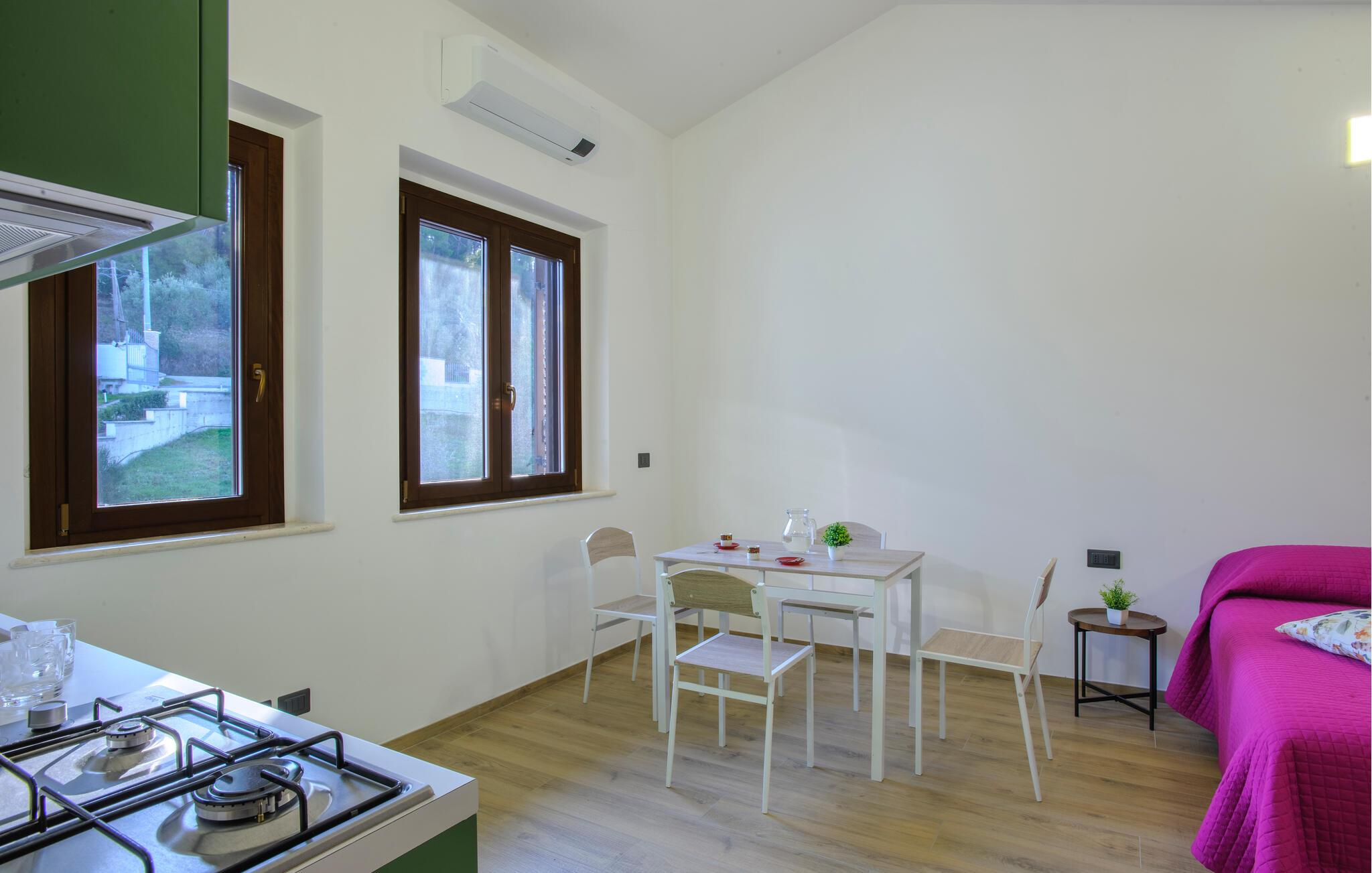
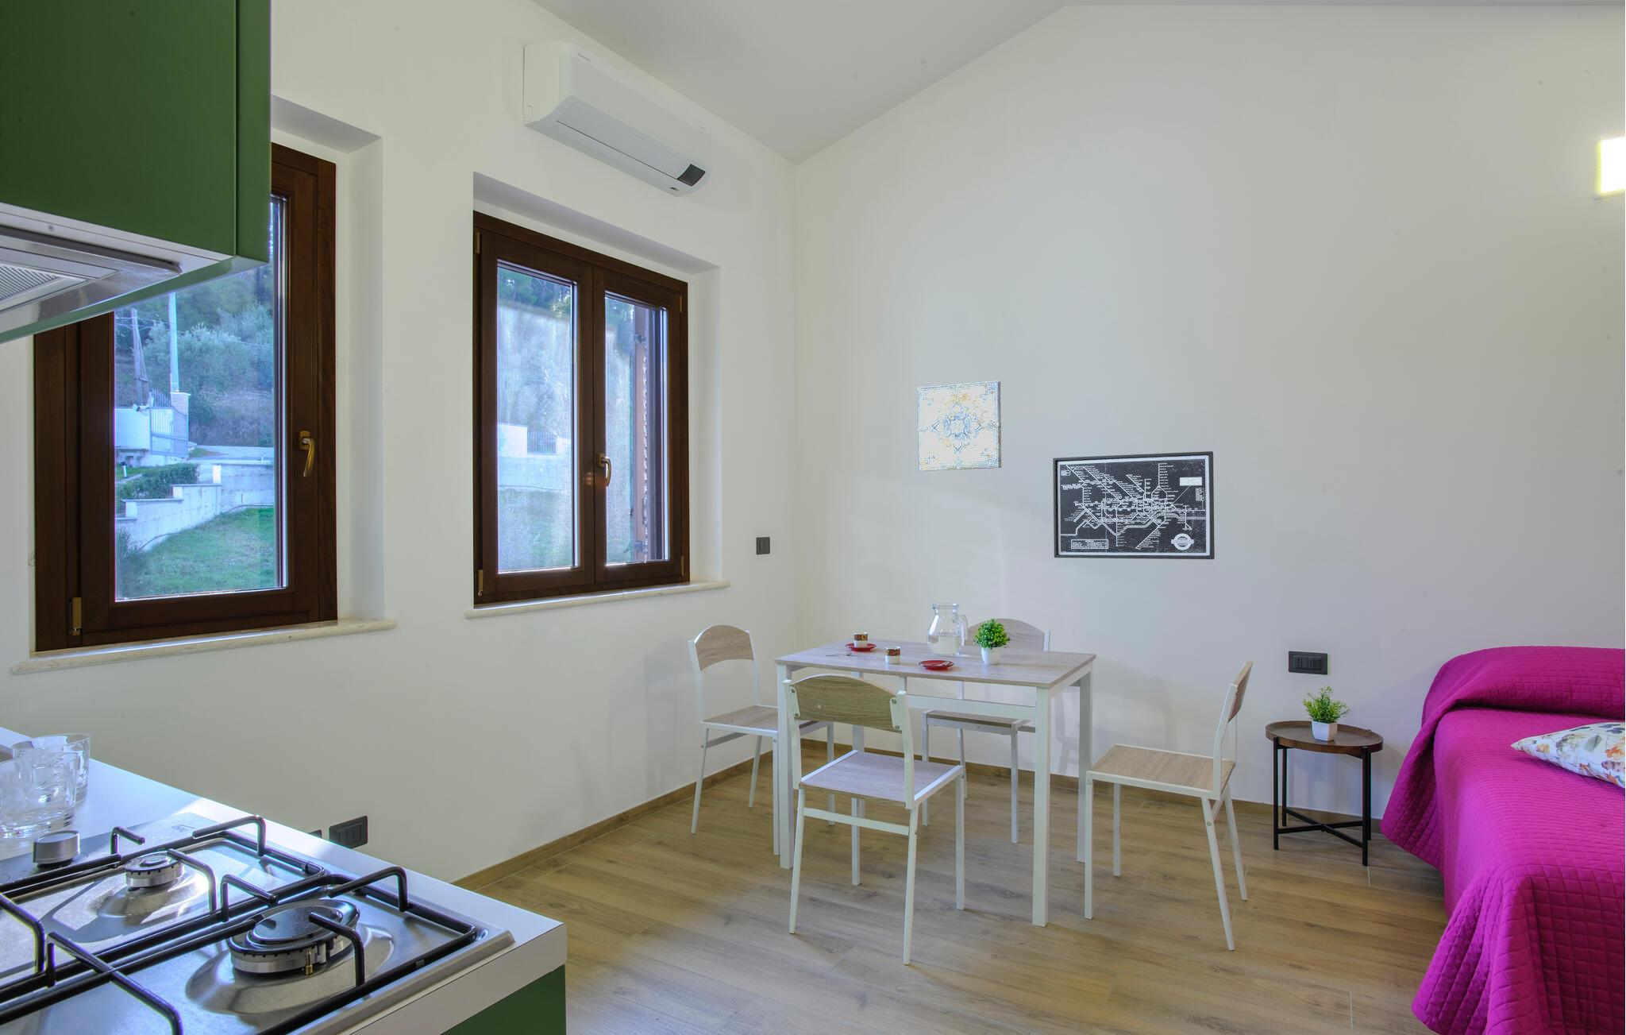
+ wall art (1131, 506)
+ wall art (959, 427)
